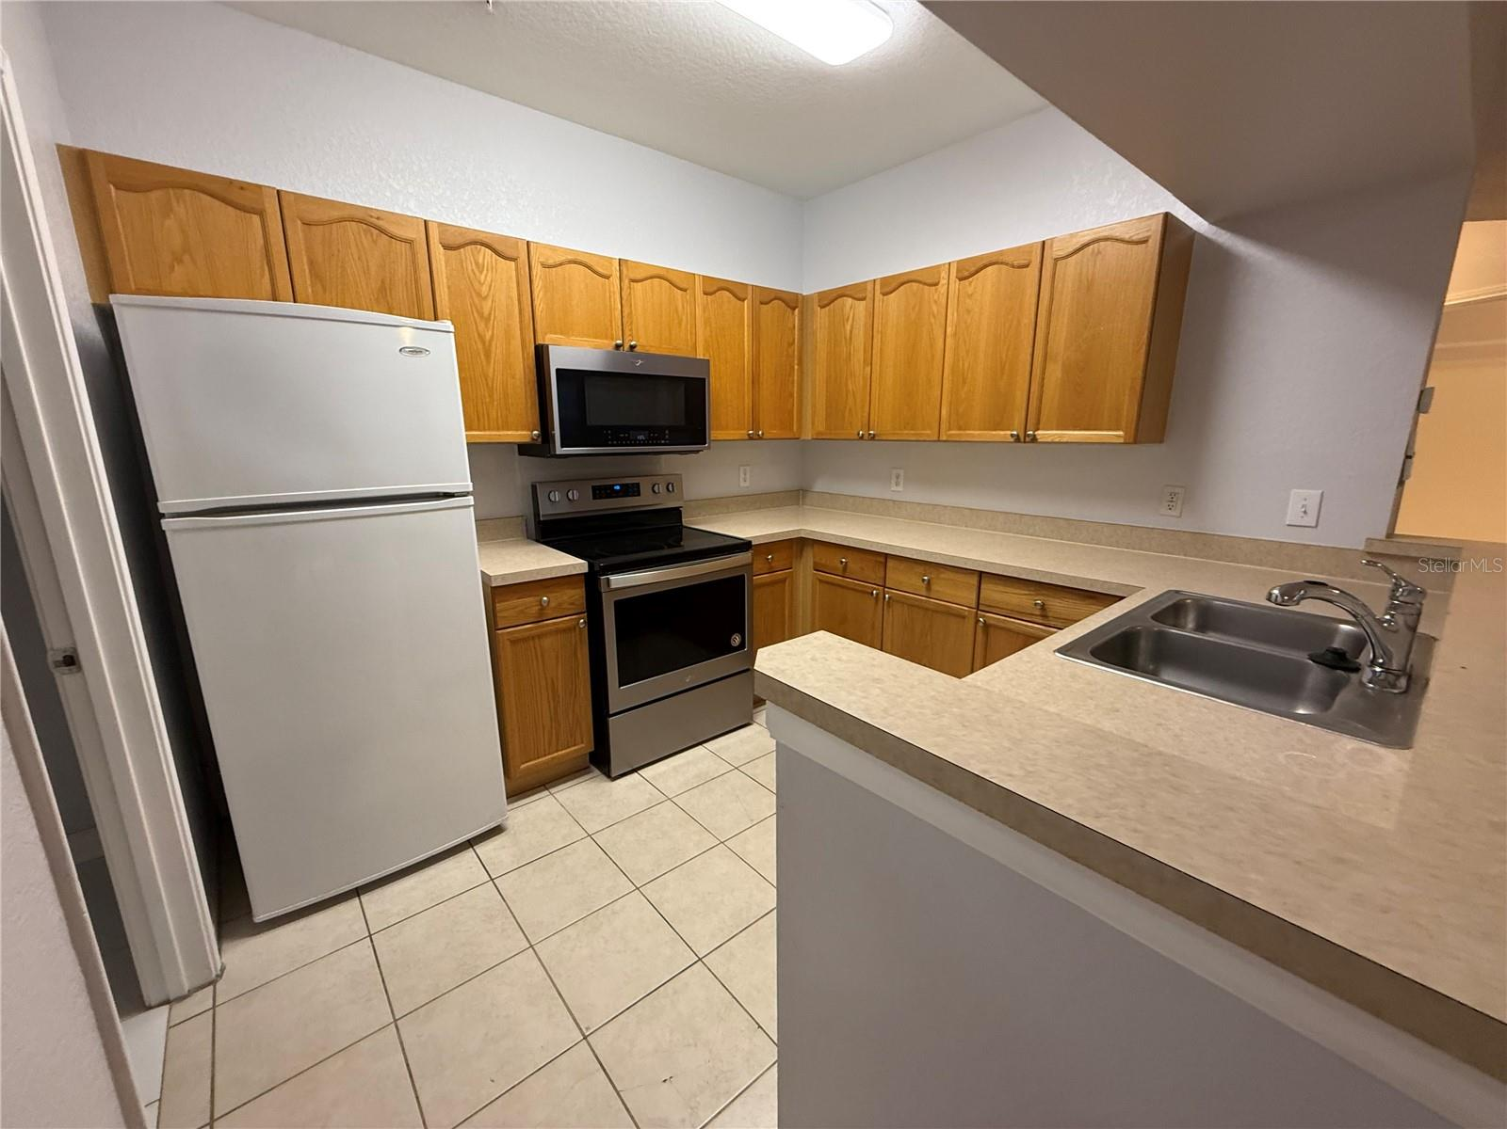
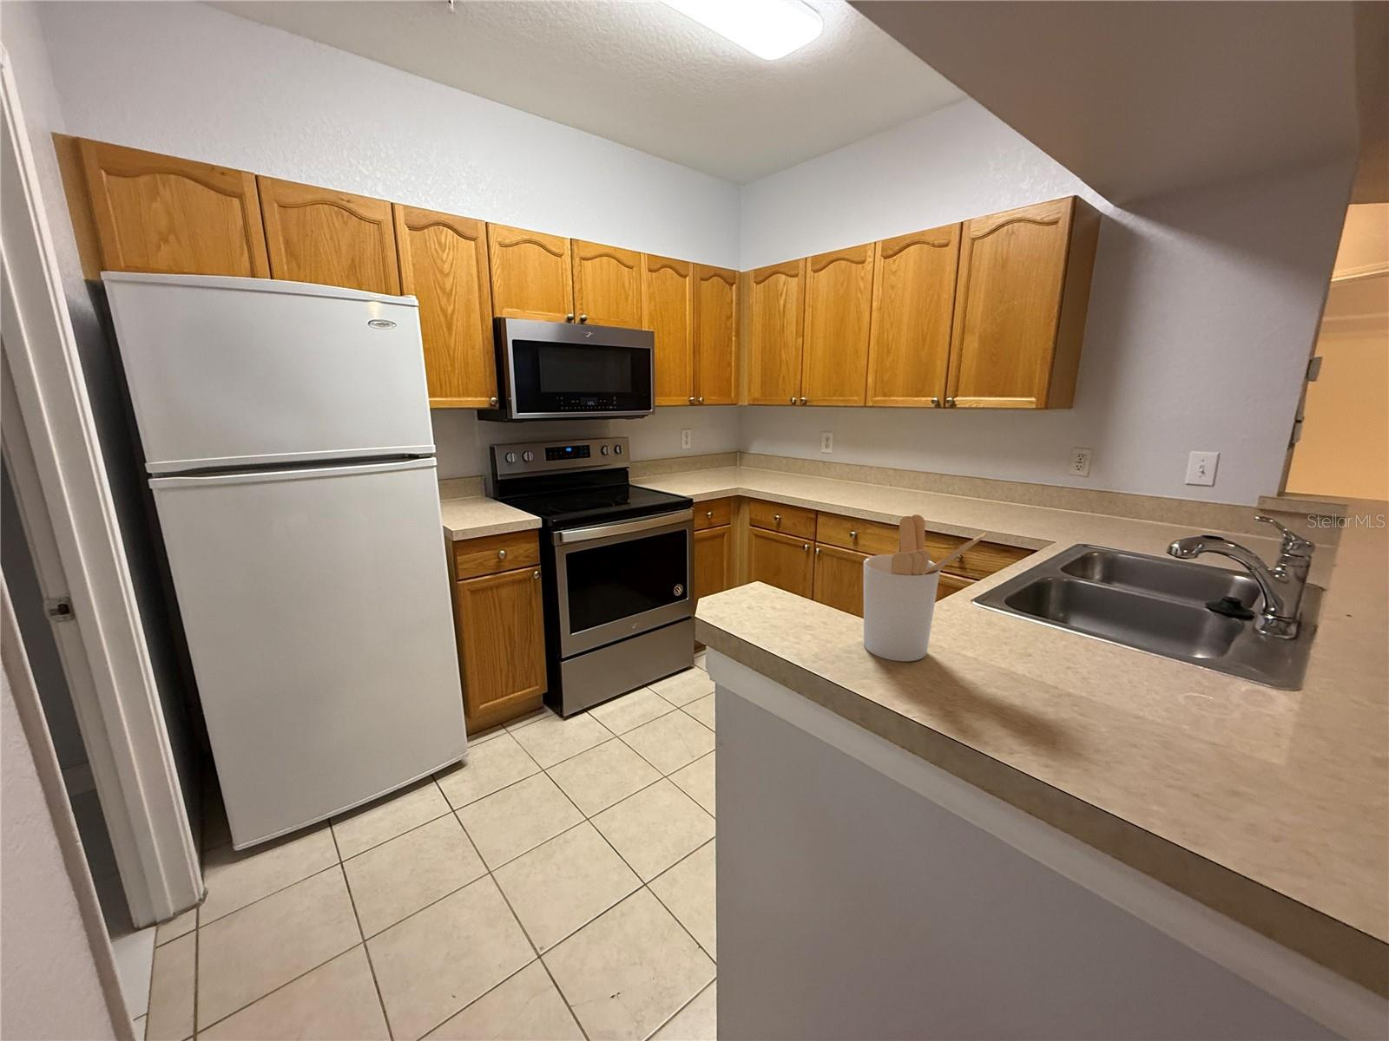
+ utensil holder (920, 589)
